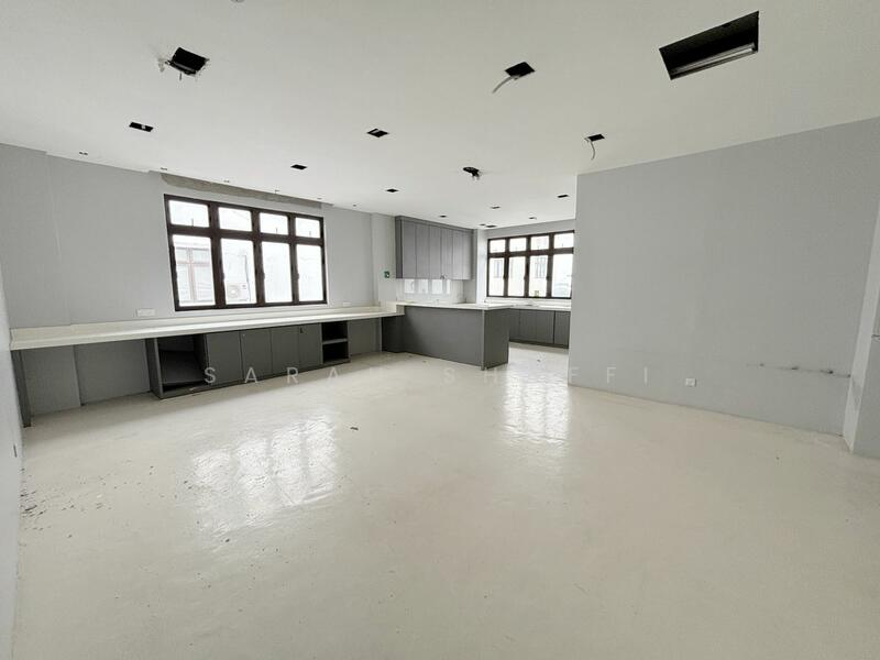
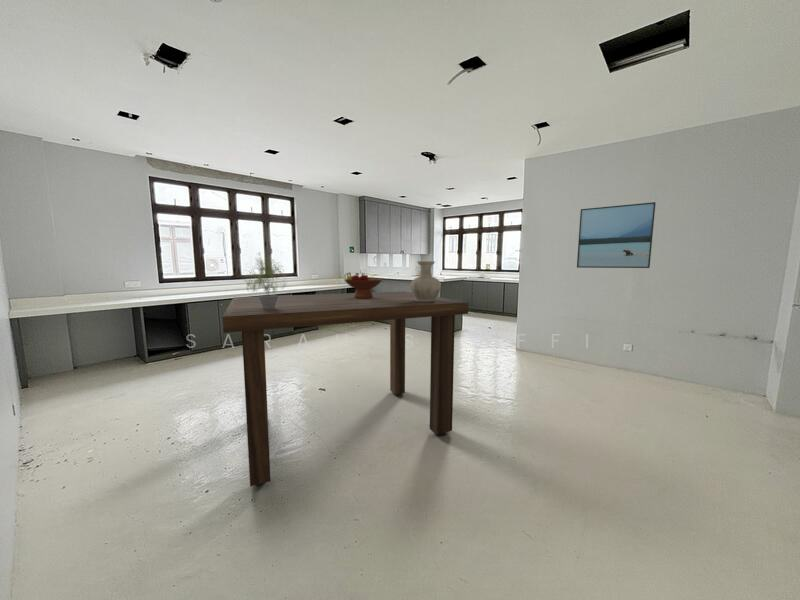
+ fruit bowl (363, 284)
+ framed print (613, 237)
+ dining table (342, 323)
+ vase (425, 280)
+ potted plant (266, 280)
